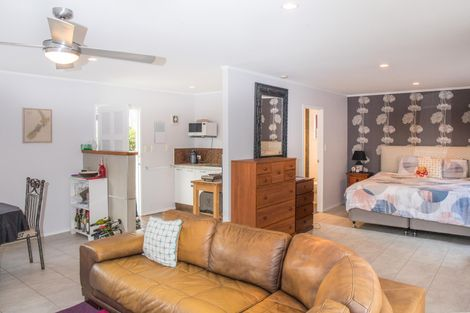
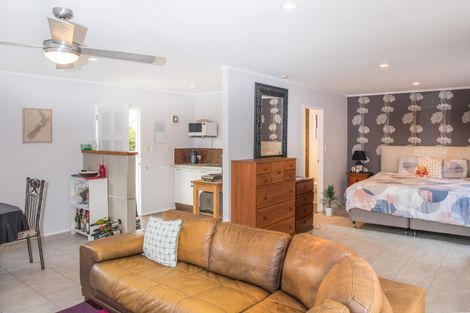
+ indoor plant (330, 200)
